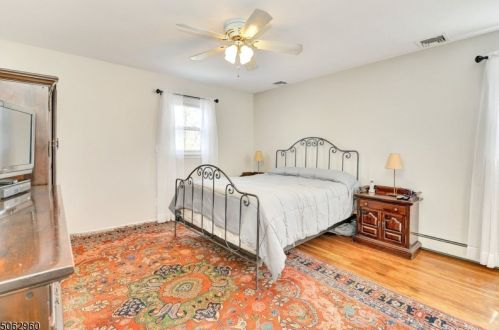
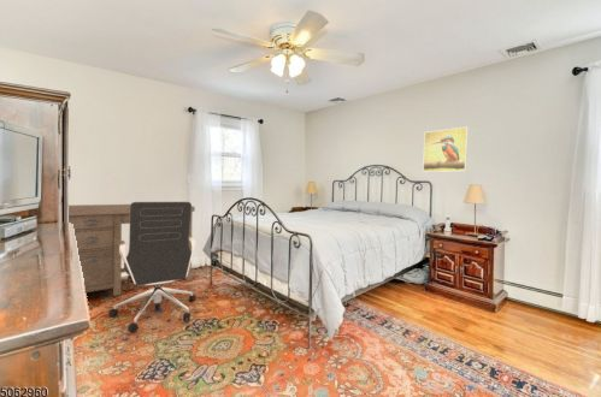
+ desk (120, 239)
+ office chair (157, 256)
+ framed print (443, 150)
